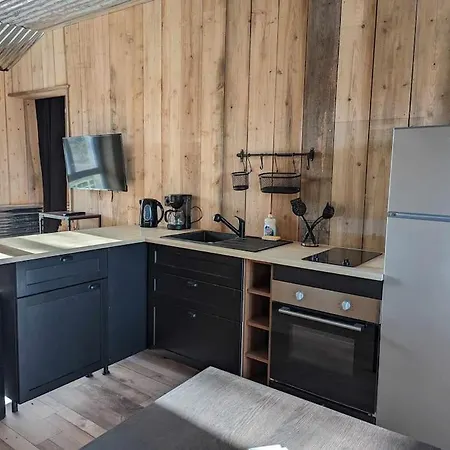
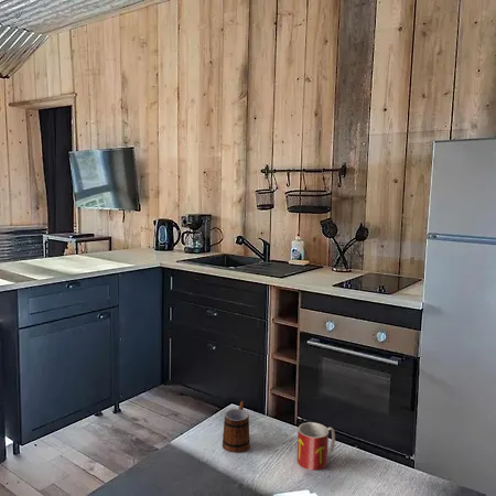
+ mug (317, 444)
+ mug (237, 425)
